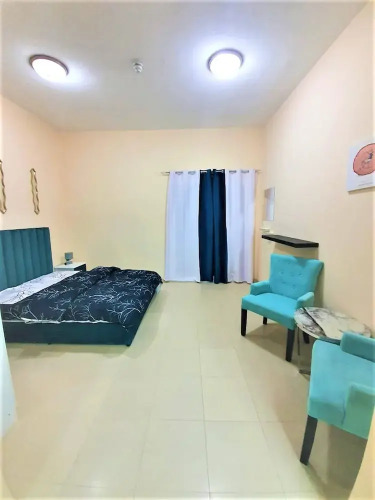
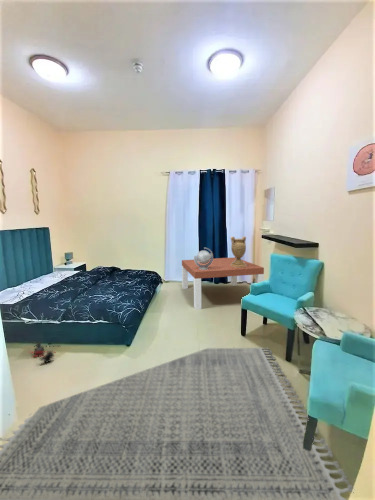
+ coffee table (218, 276)
+ decorative globe (203, 258)
+ decorative urn (238, 251)
+ rug (165, 396)
+ shoe (43, 351)
